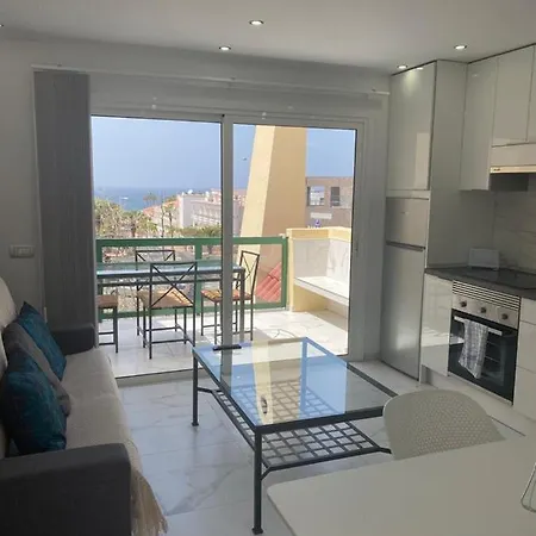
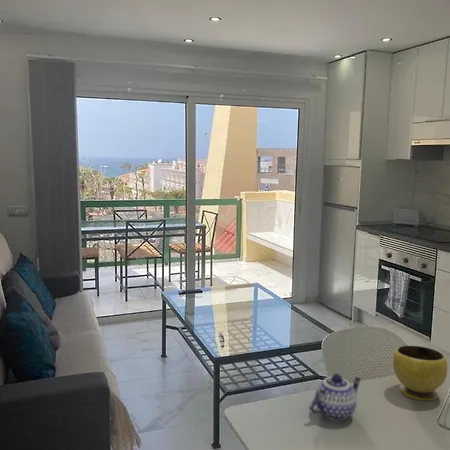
+ teapot (336, 393)
+ bowl (419, 371)
